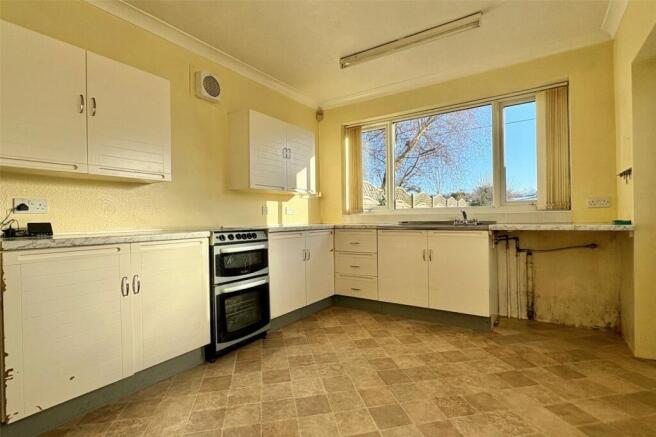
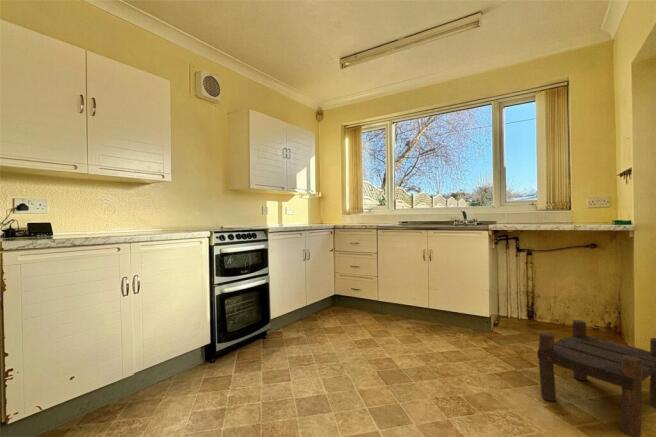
+ stool (601, 369)
